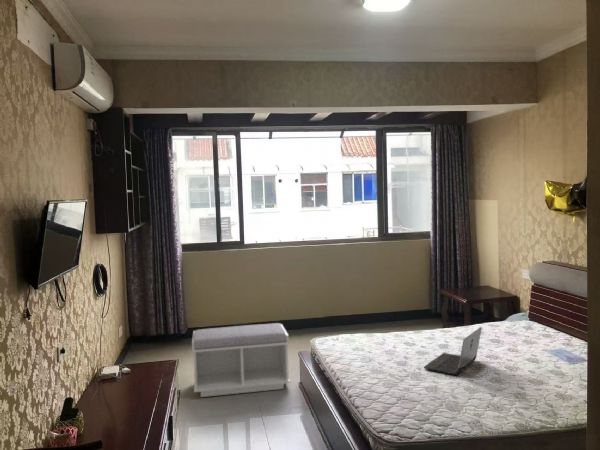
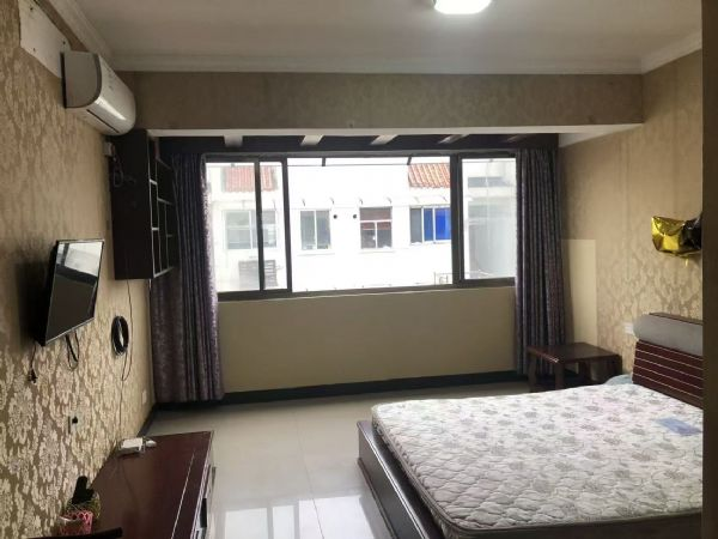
- laptop computer (452, 354)
- bench (240, 357)
